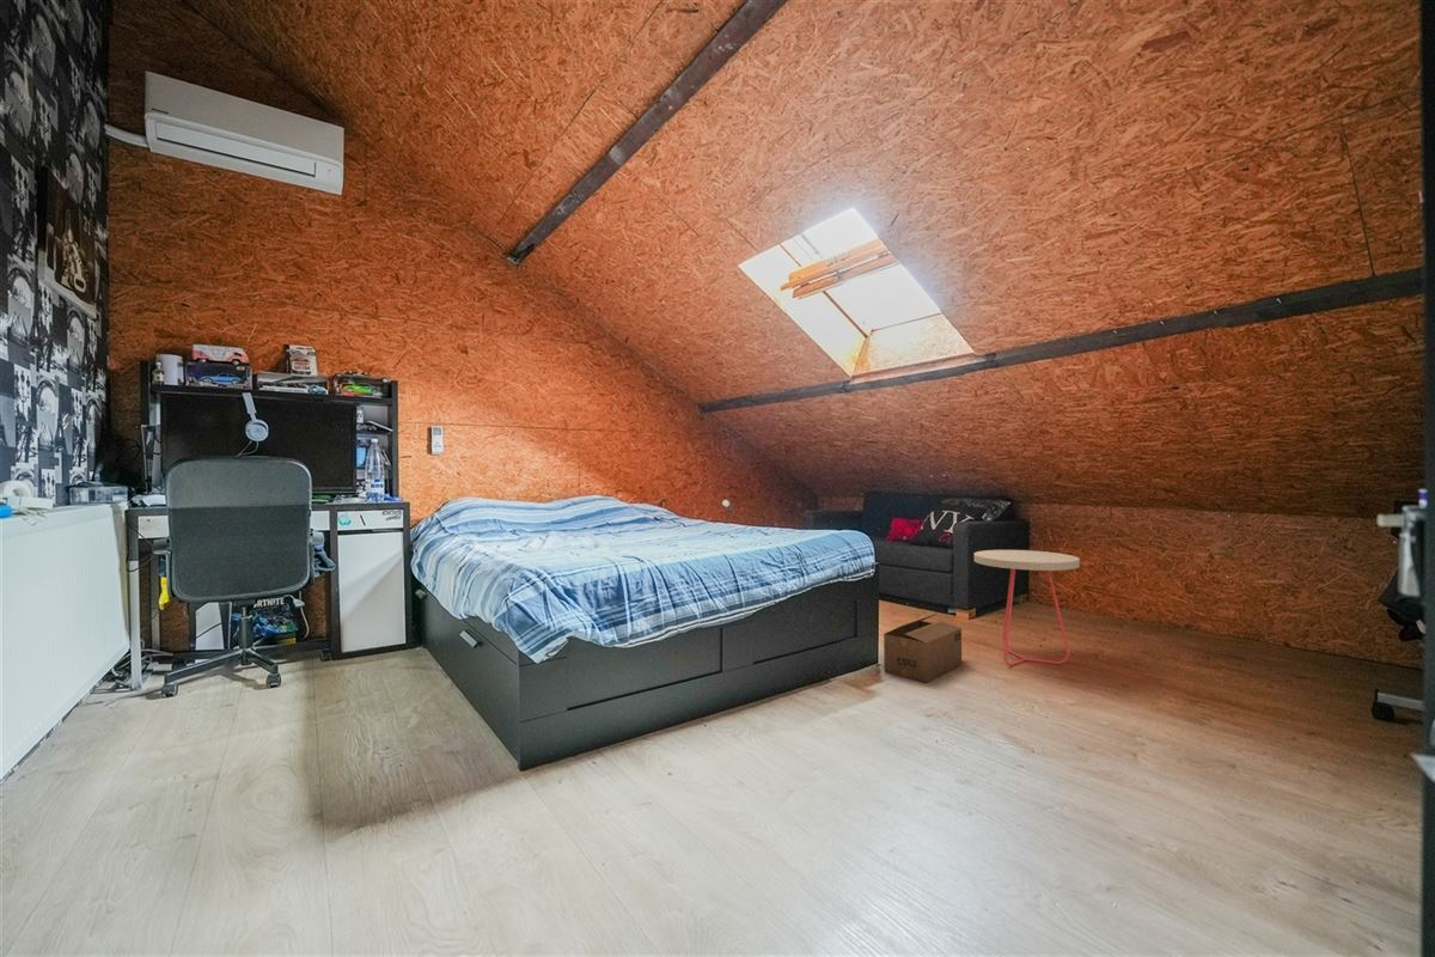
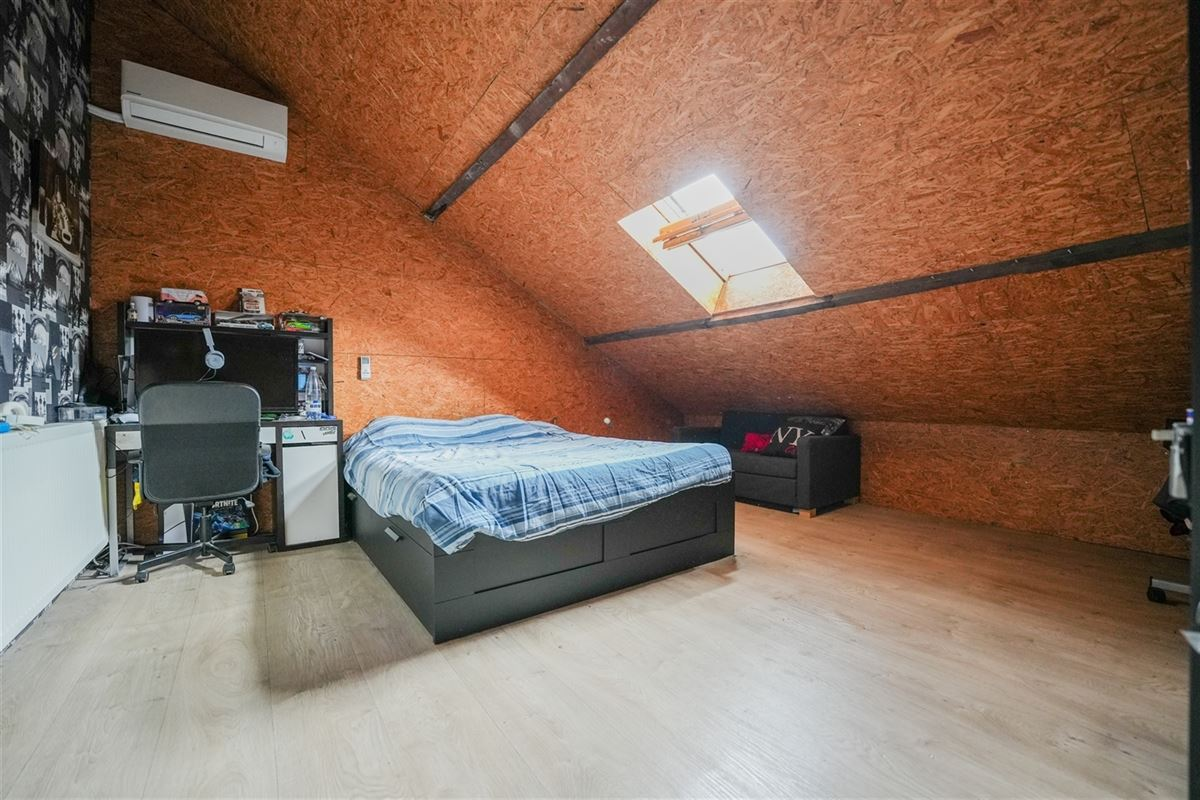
- cardboard box (927, 642)
- side table (1010, 608)
